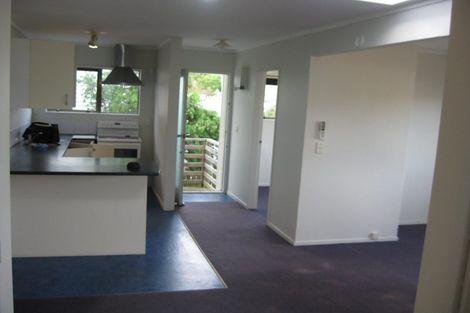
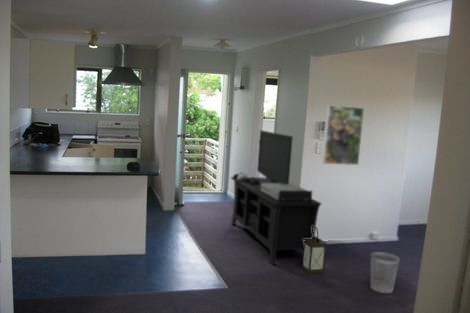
+ wastebasket (383, 272)
+ lantern (314, 248)
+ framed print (343, 135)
+ media console (270, 187)
